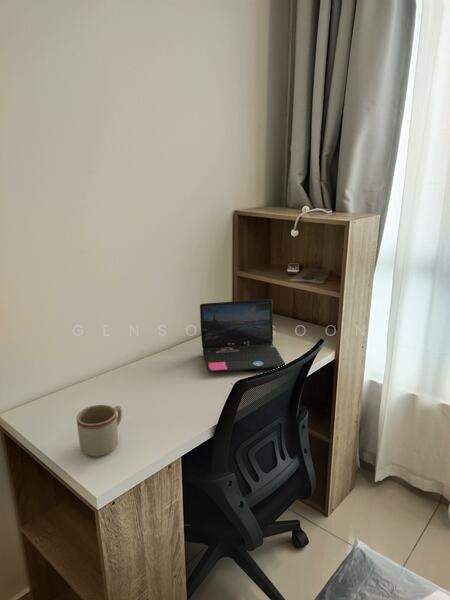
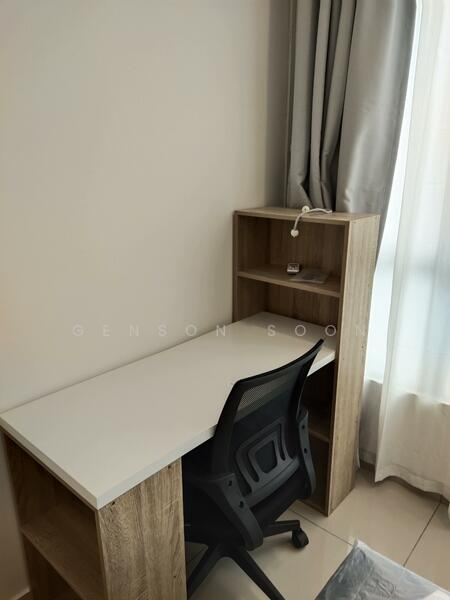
- laptop (241, 334)
- mug (102, 428)
